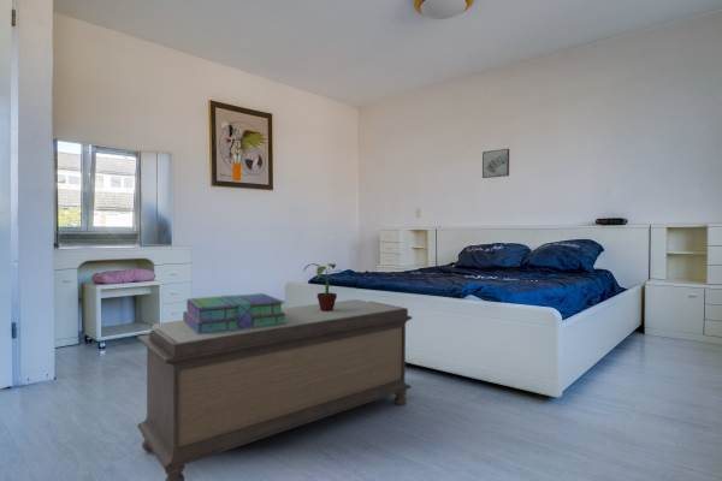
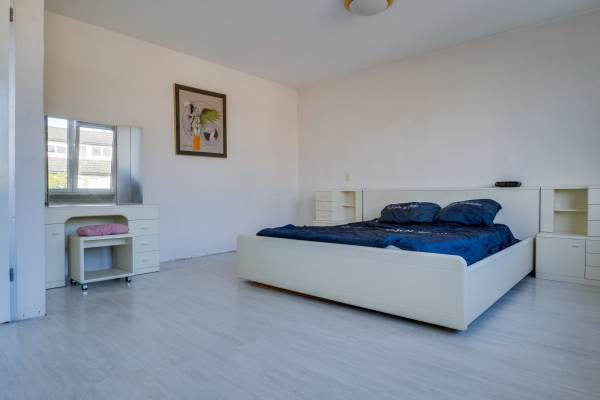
- wall art (495, 164)
- potted plant (326, 286)
- stack of books (233, 310)
- bench (290, 369)
